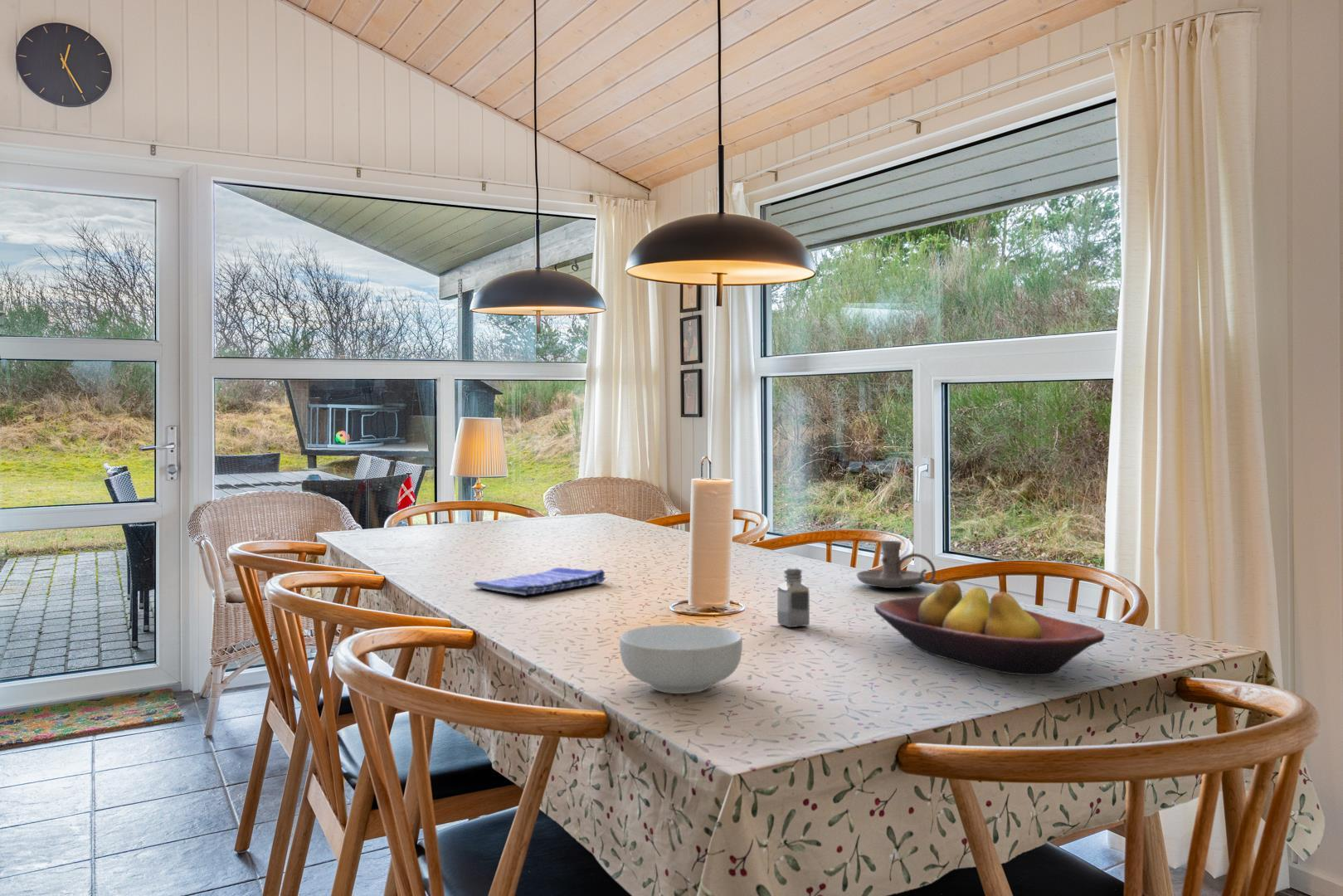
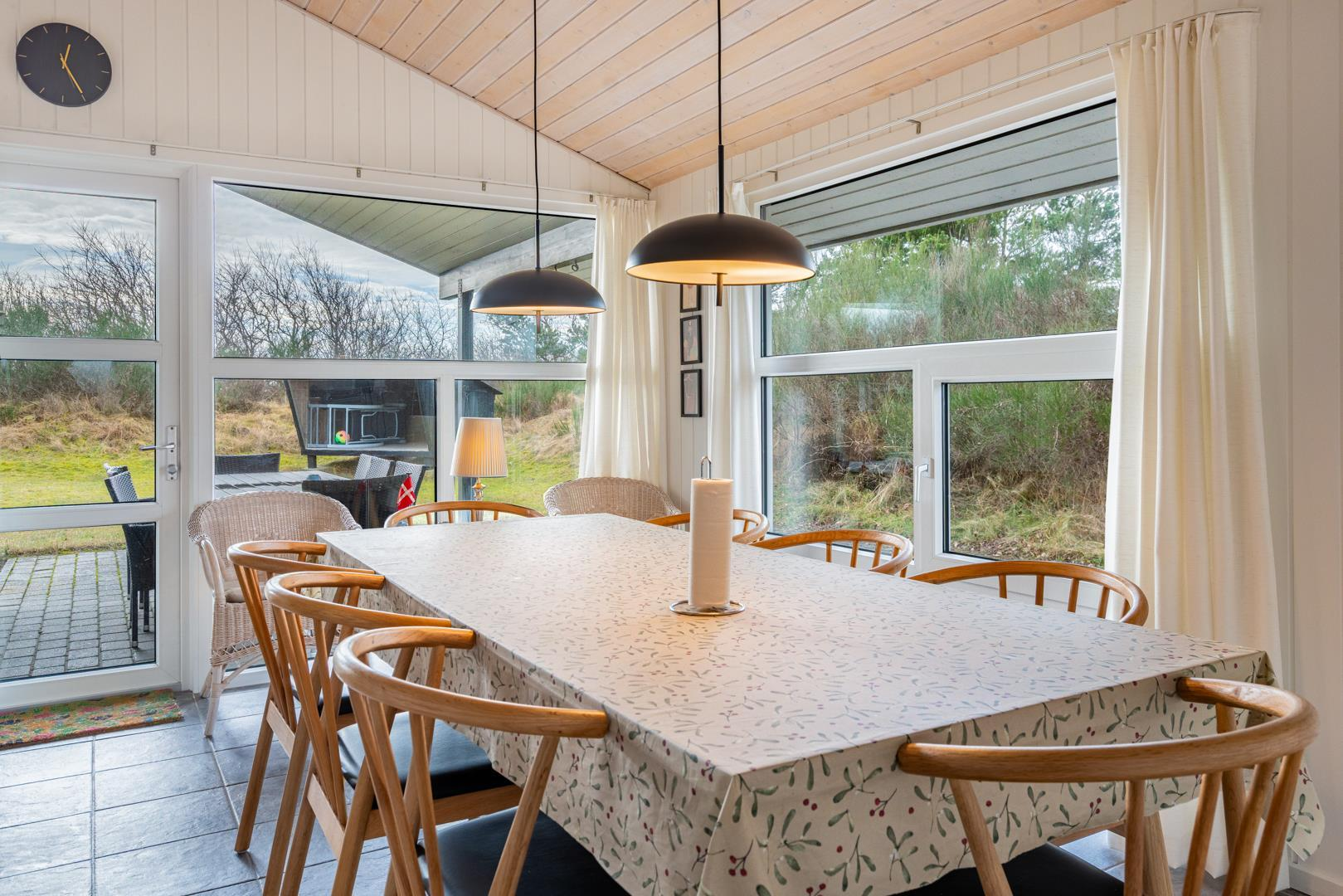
- dish towel (542, 578)
- candle holder (898, 564)
- saltshaker (793, 596)
- cereal bowl (681, 660)
- fruit bowl (980, 621)
